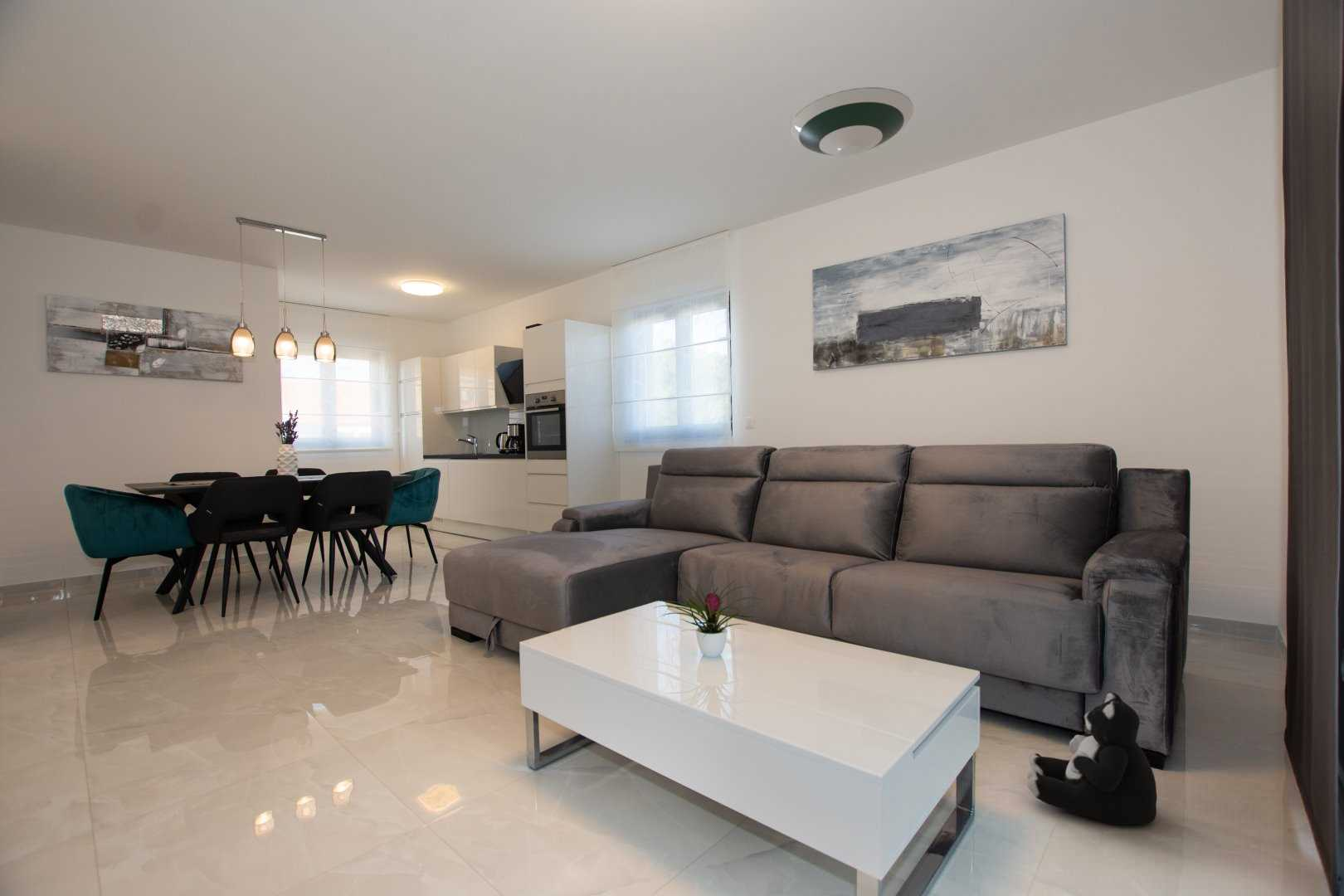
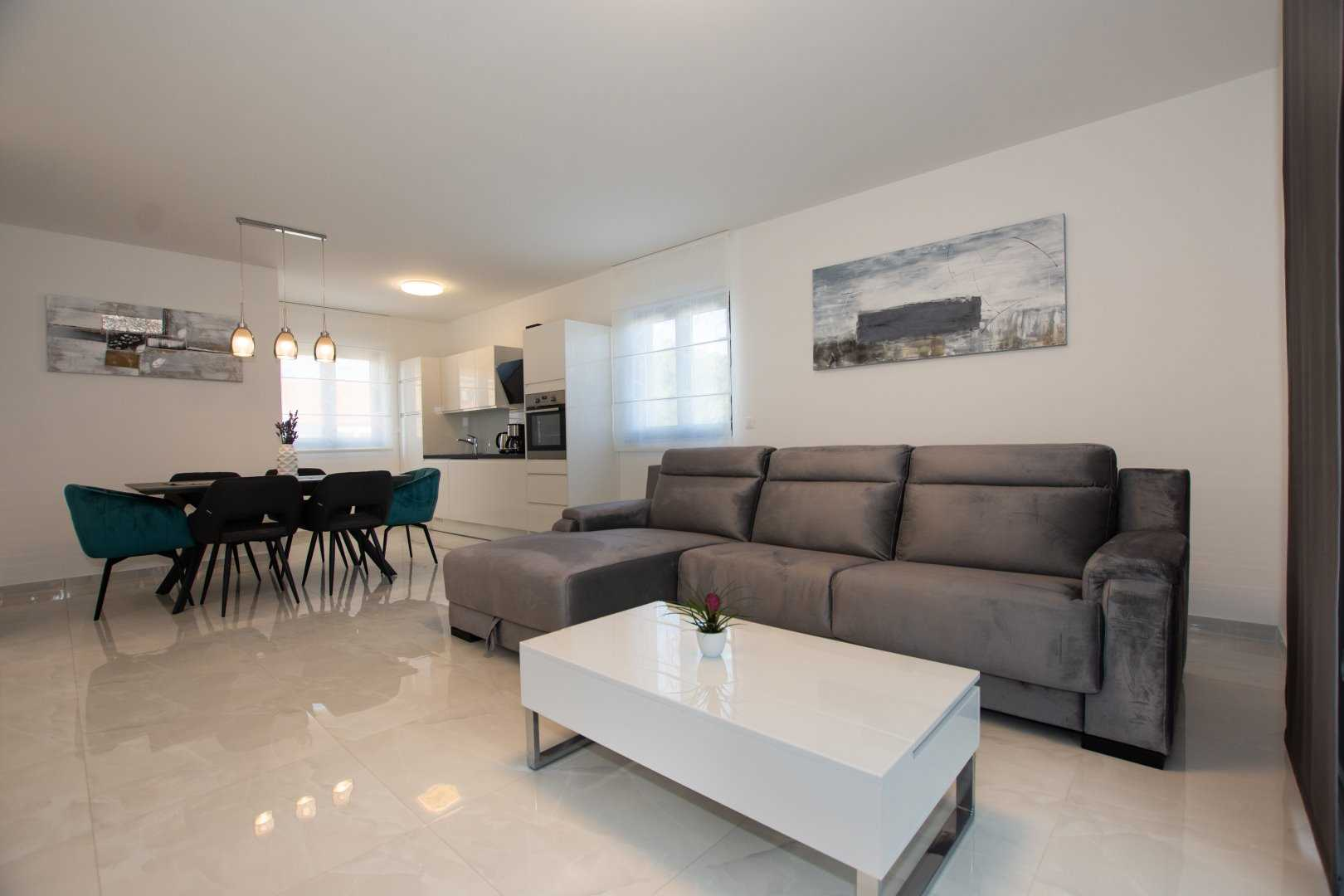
- plush toy (1088, 748)
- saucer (850, 136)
